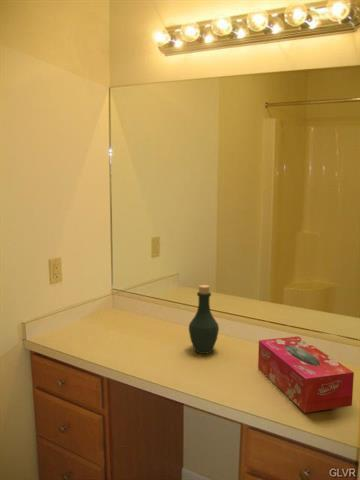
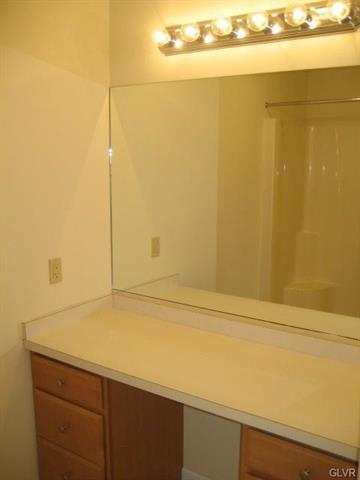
- bottle (203, 318)
- tissue box (301, 370)
